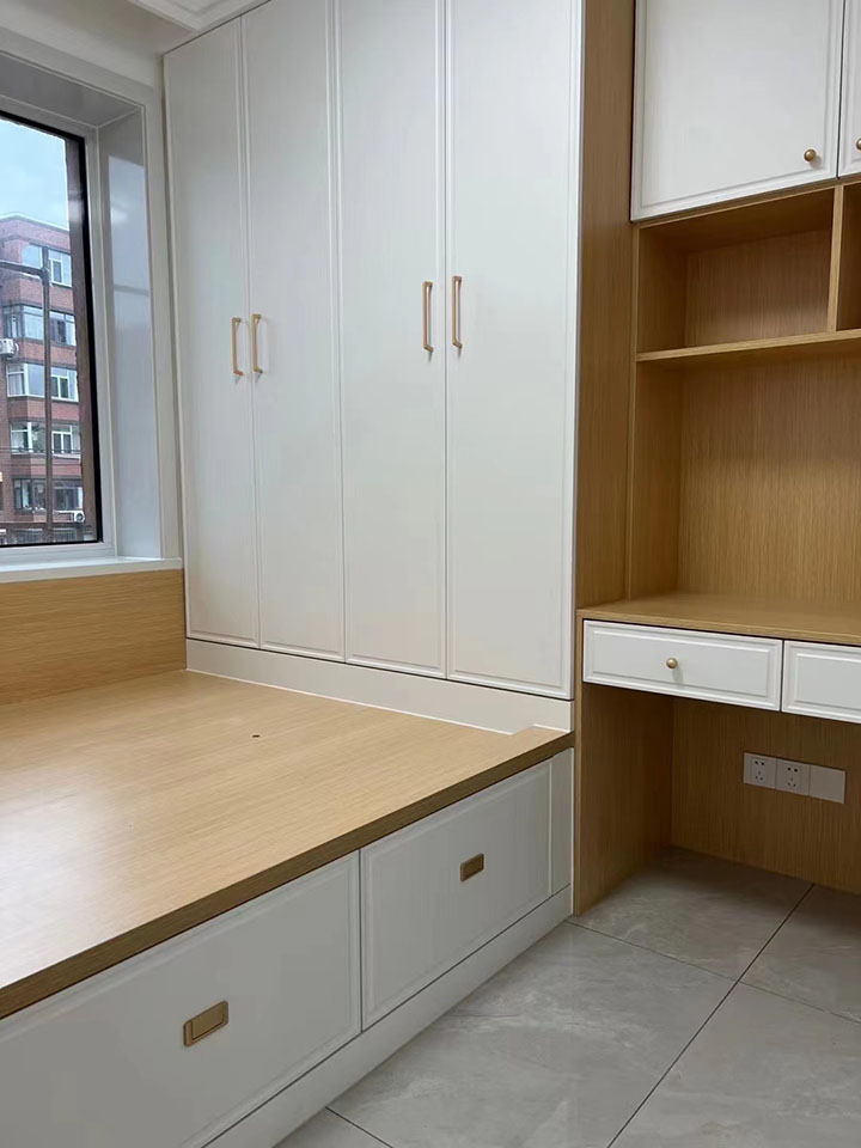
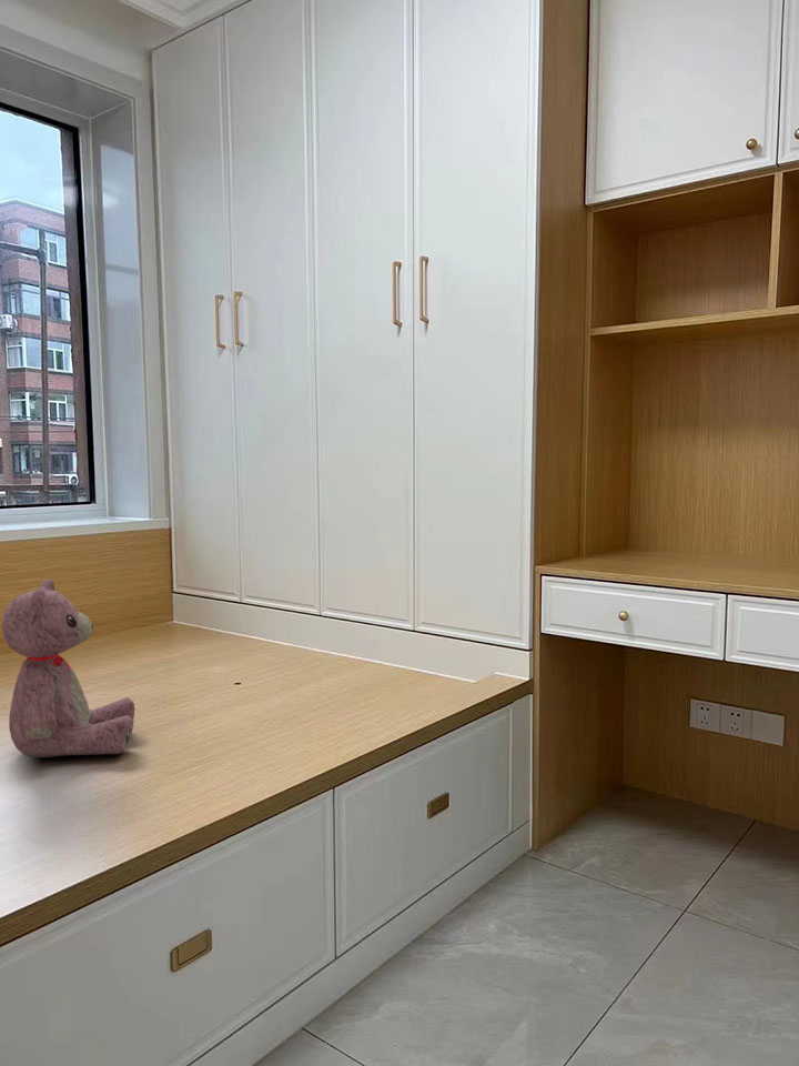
+ teddy bear (70, 666)
